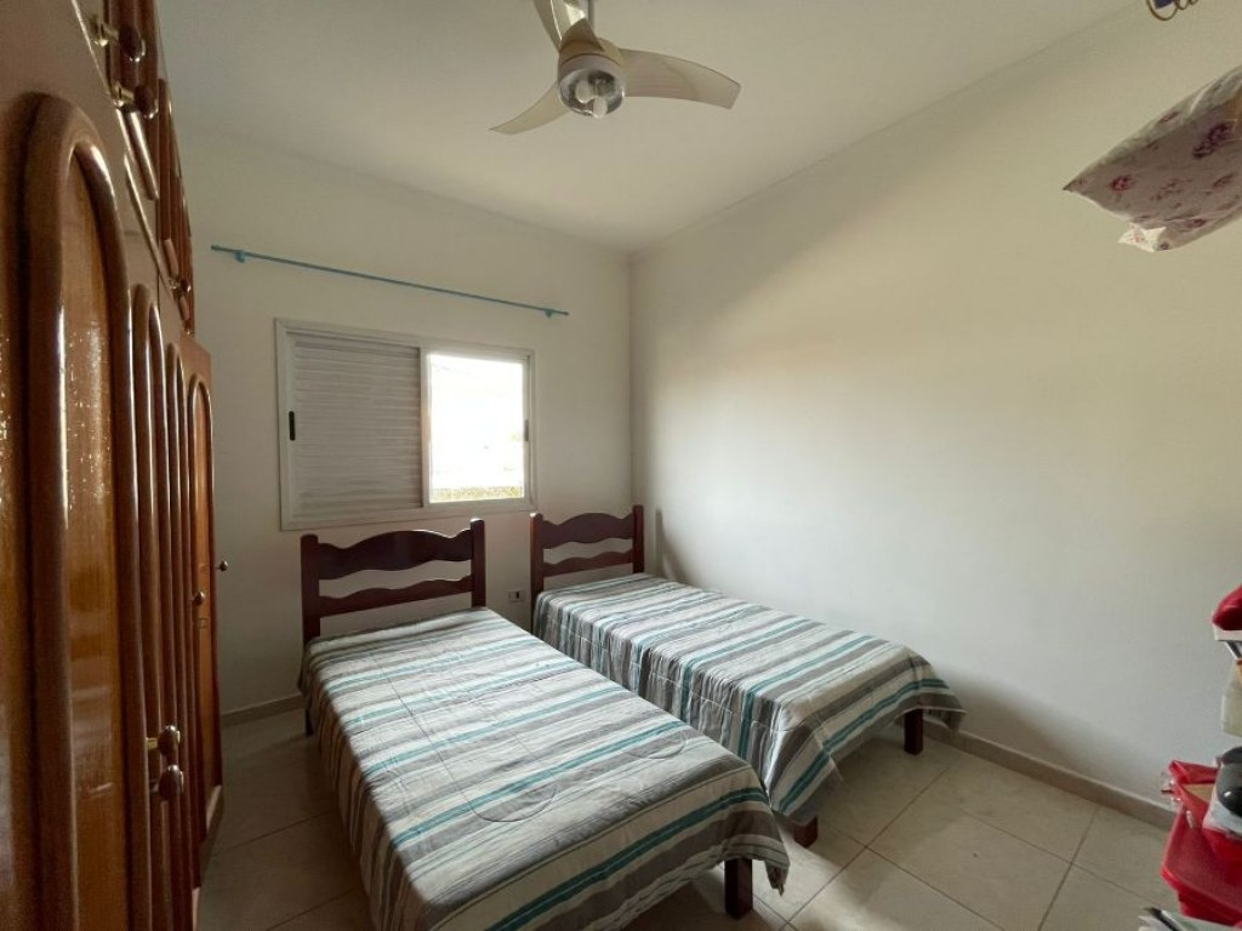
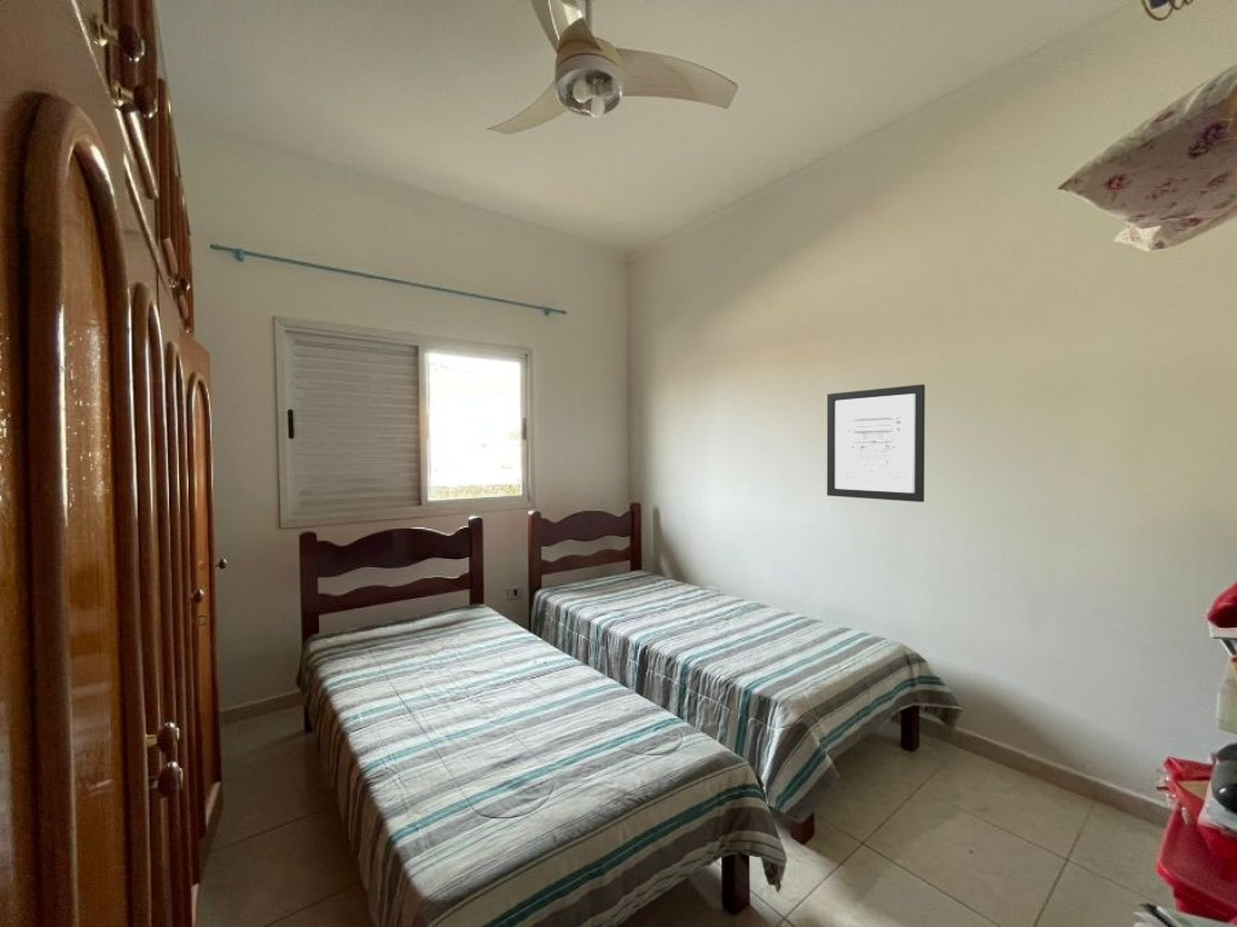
+ wall art (872, 444)
